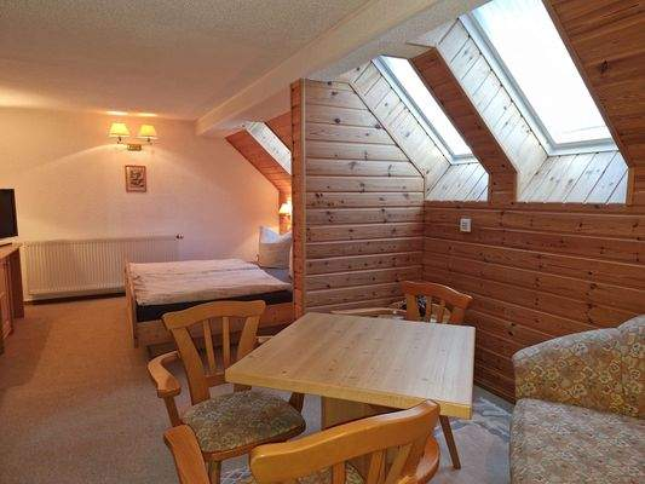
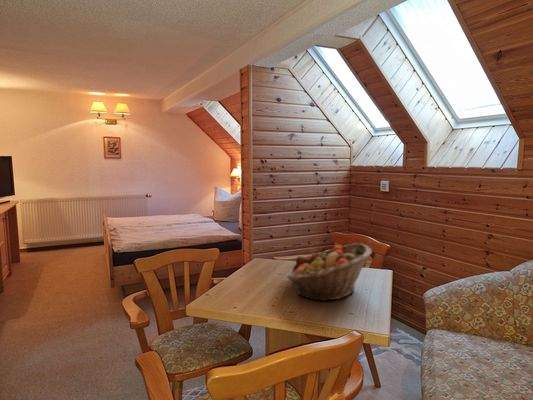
+ fruit basket (328, 268)
